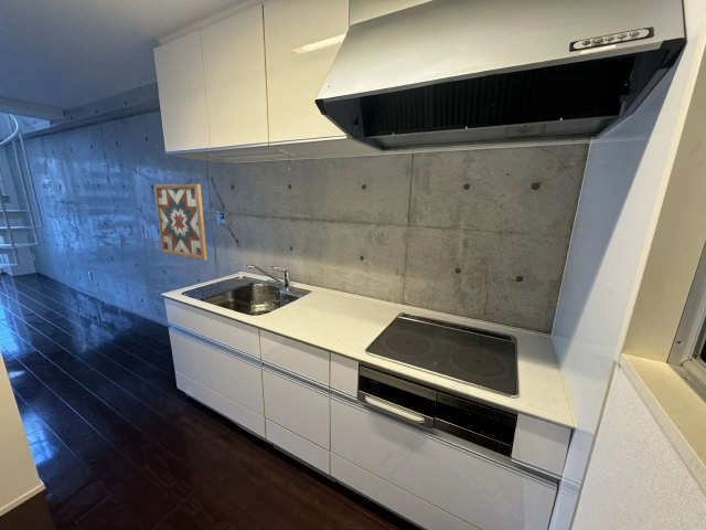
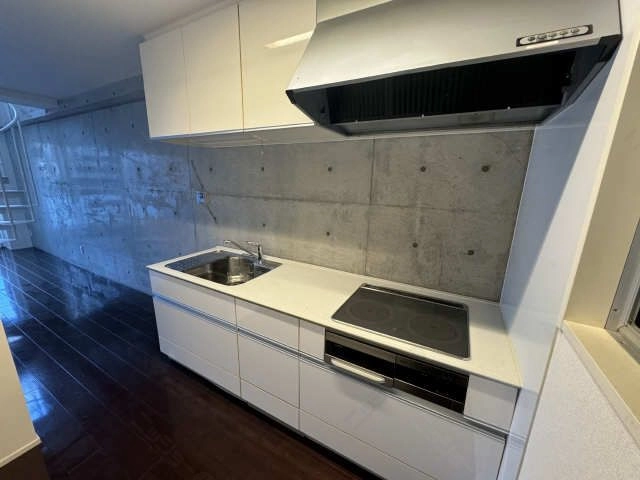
- wall art (179, 221)
